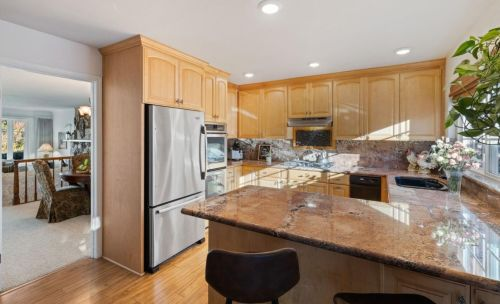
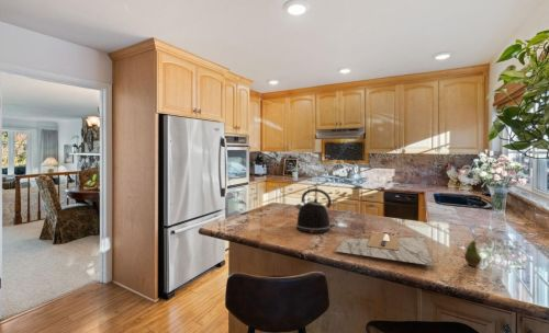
+ cutting board (383, 240)
+ fruit (472, 249)
+ kettle (313, 208)
